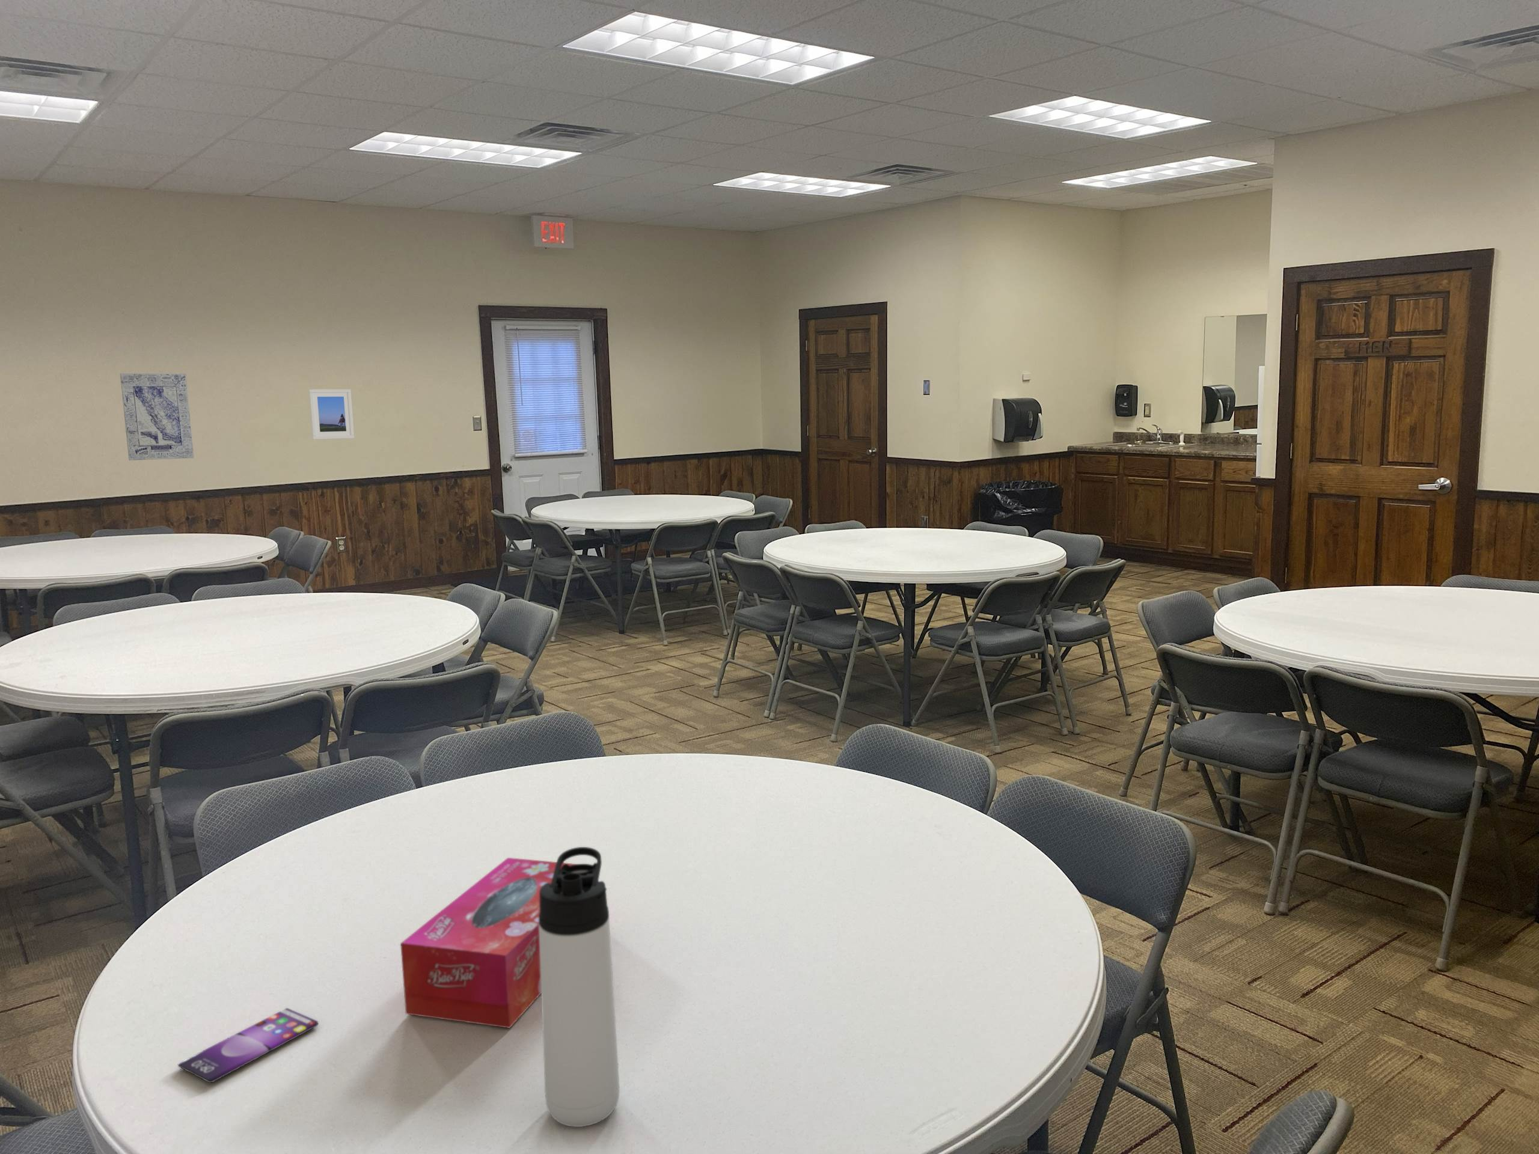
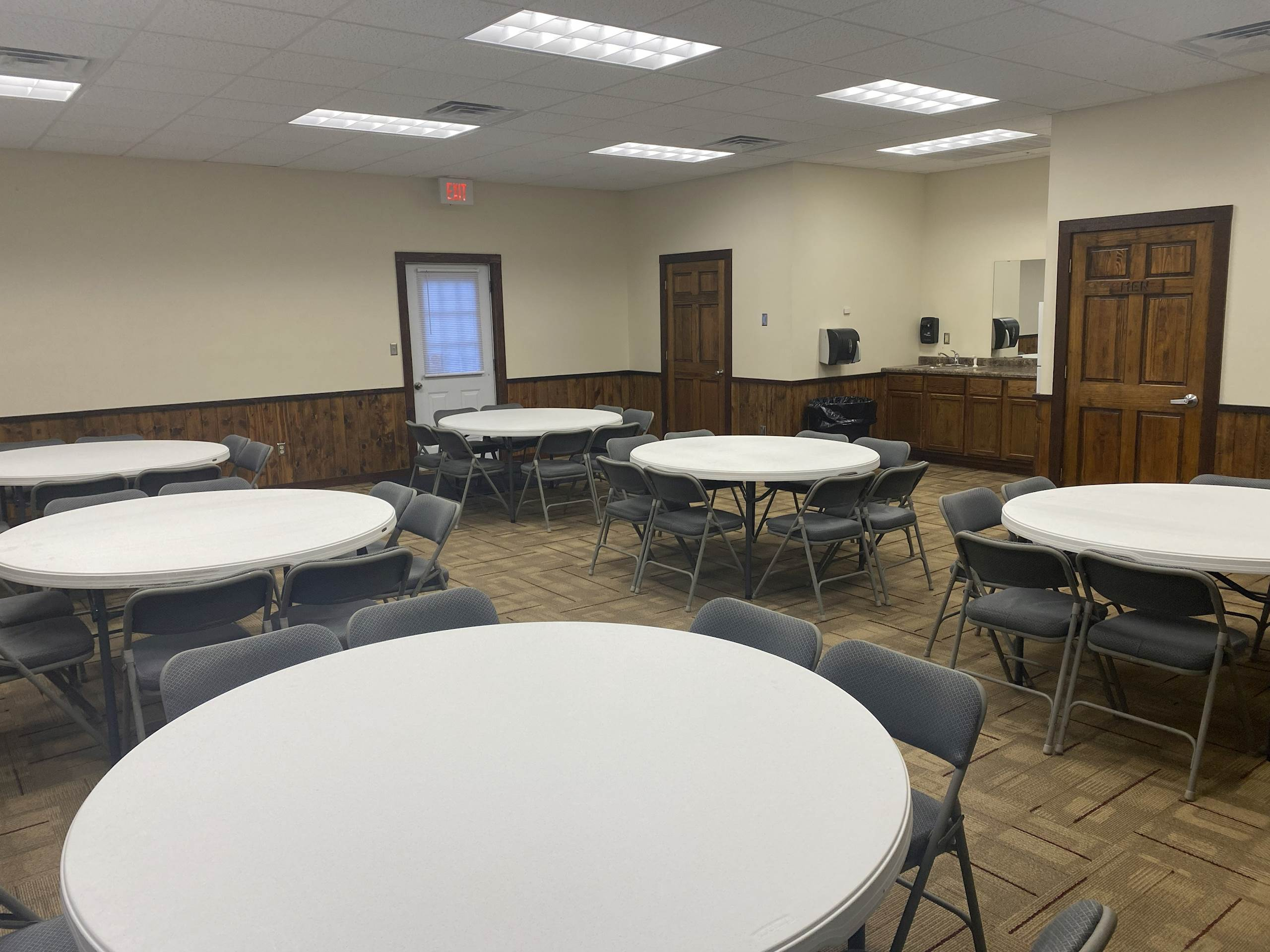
- smartphone (250, 1044)
- wall art (158, 417)
- thermos bottle (580, 984)
- tissue box (509, 935)
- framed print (331, 415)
